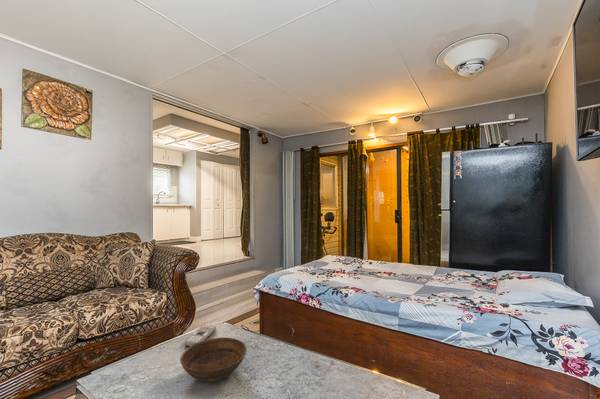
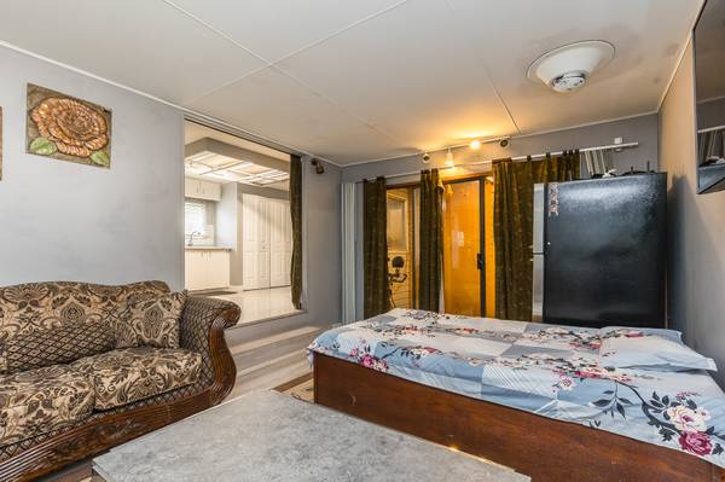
- bowl (214, 362)
- remote control (200, 335)
